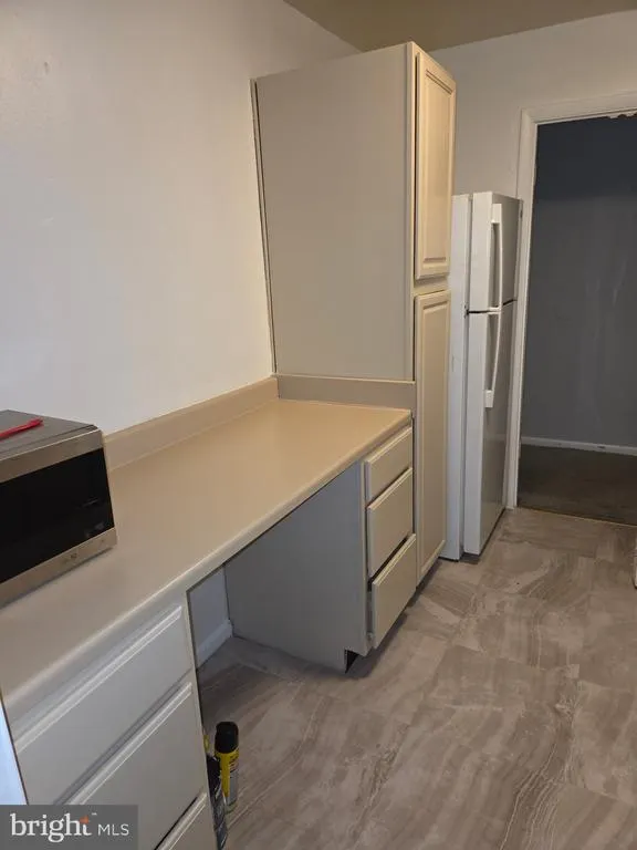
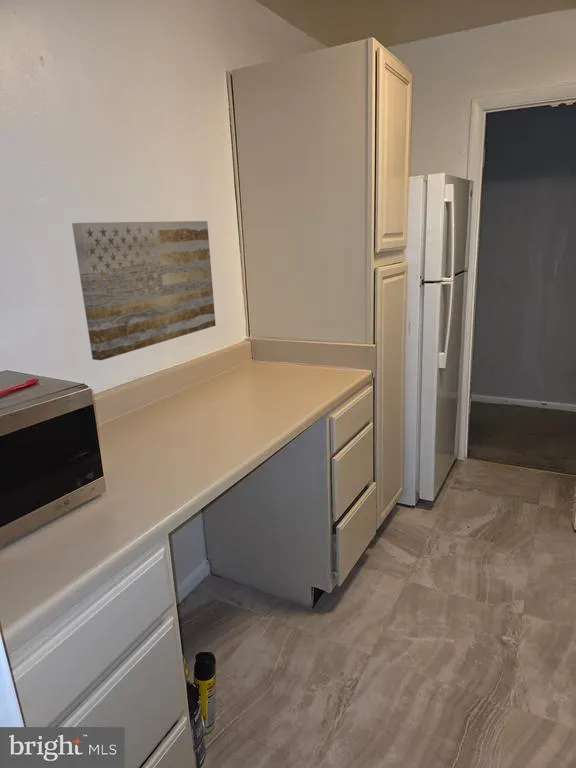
+ wall art (155, 283)
